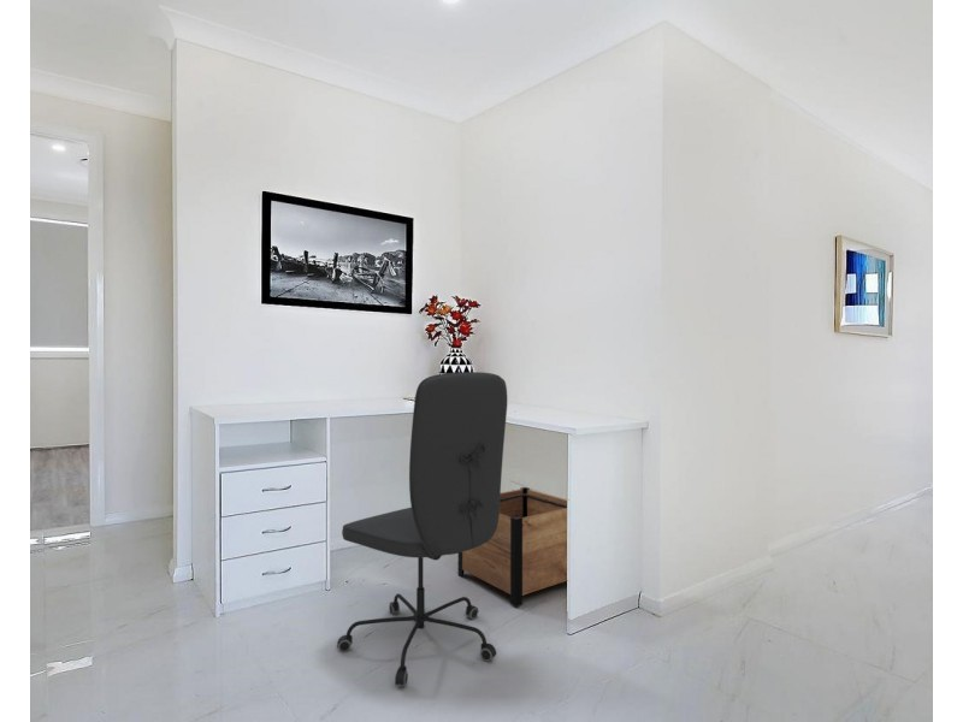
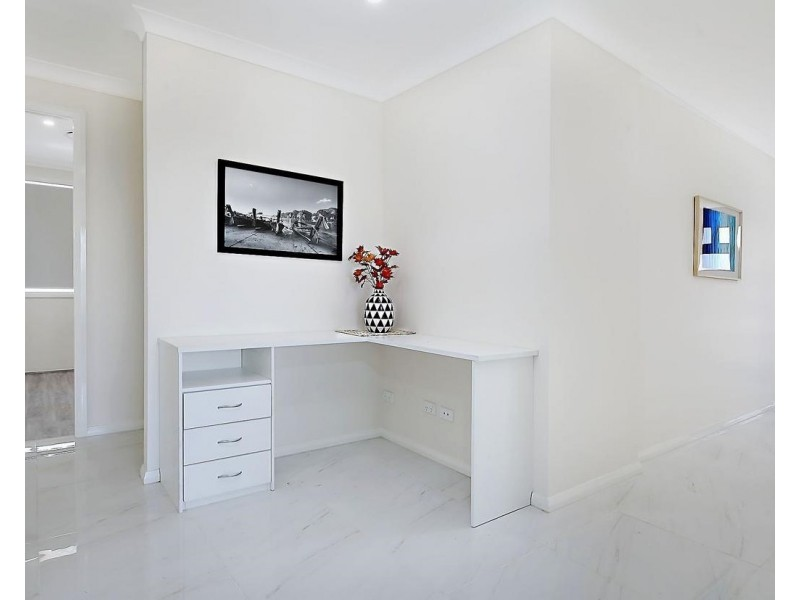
- office chair (423, 508)
- planter (521, 540)
